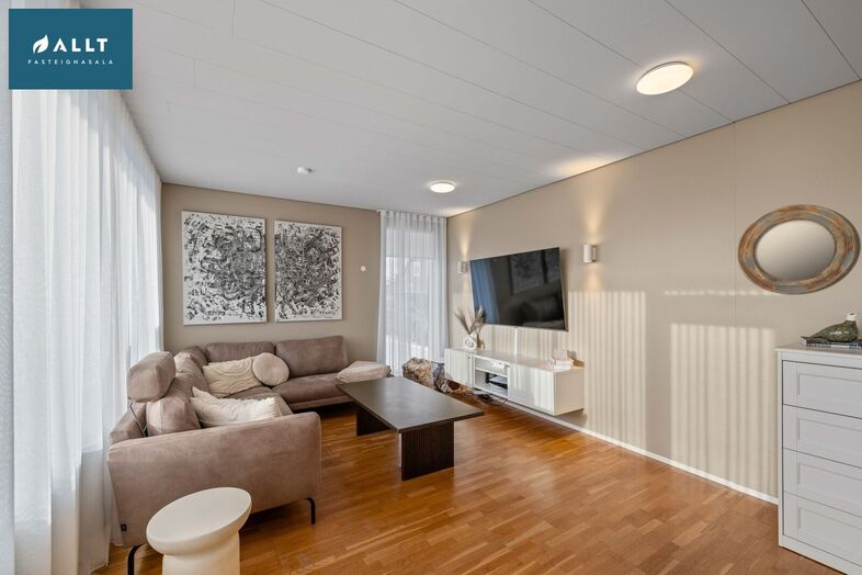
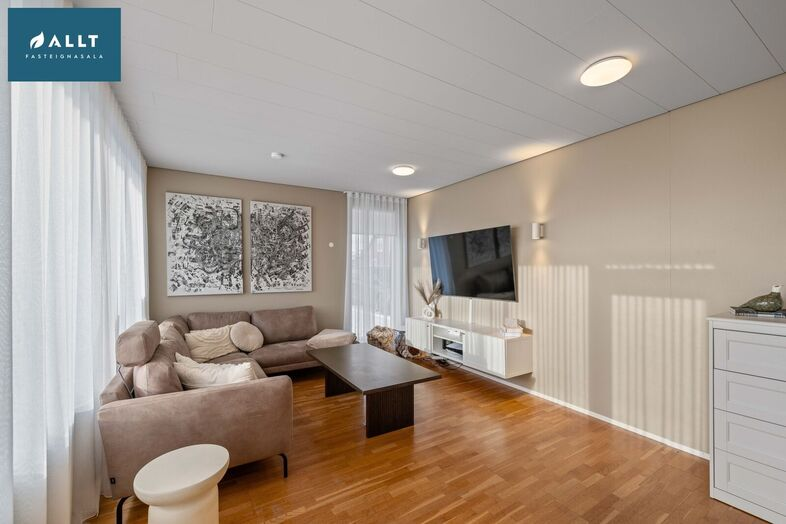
- home mirror (792, 249)
